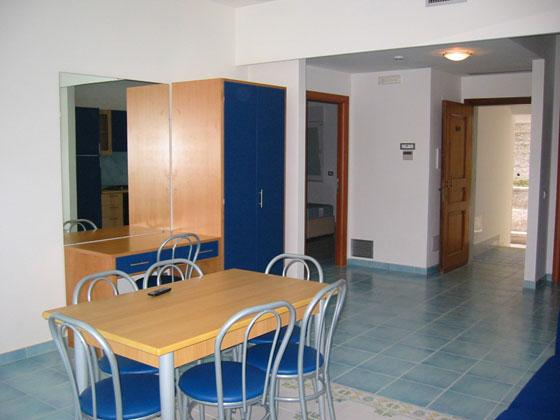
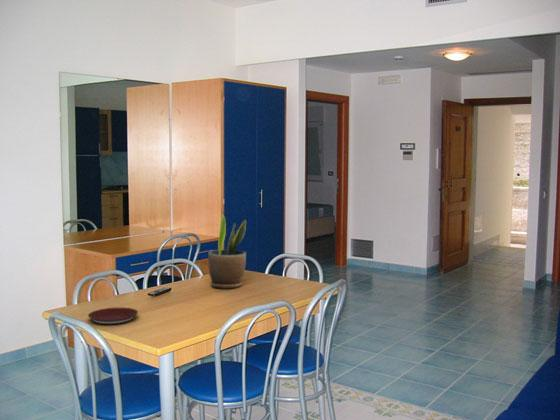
+ plate (113, 316)
+ potted plant (227, 251)
